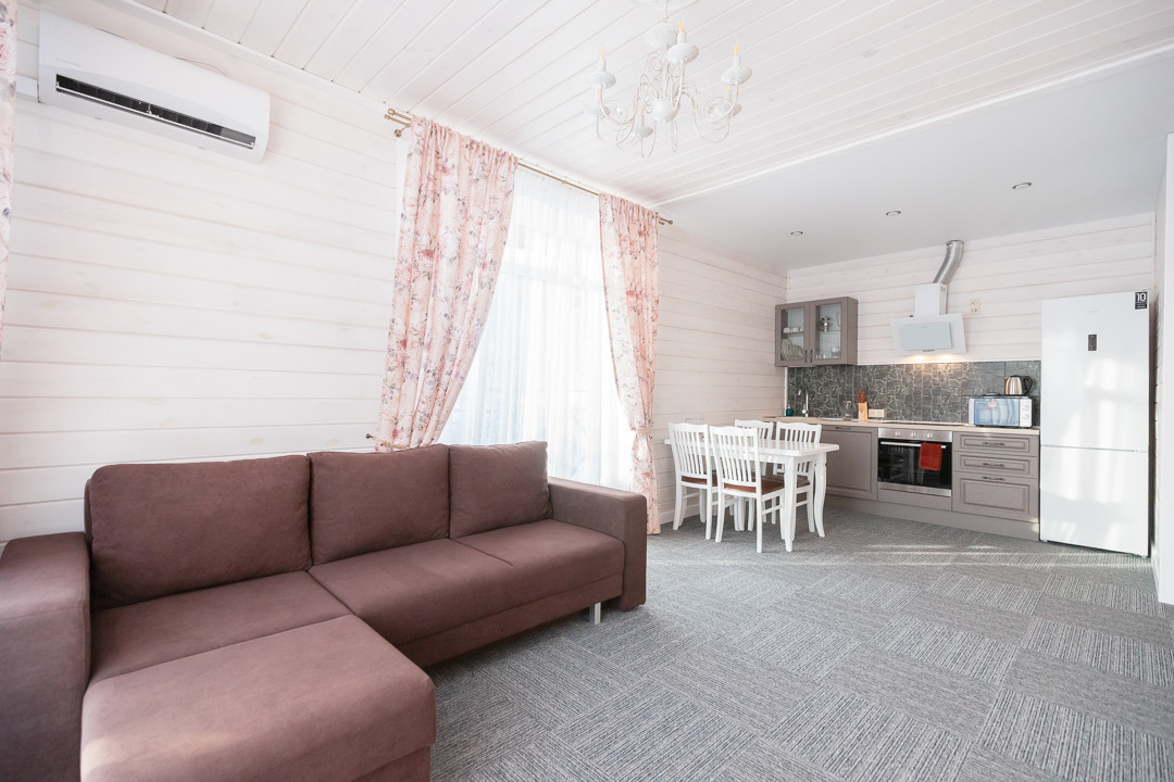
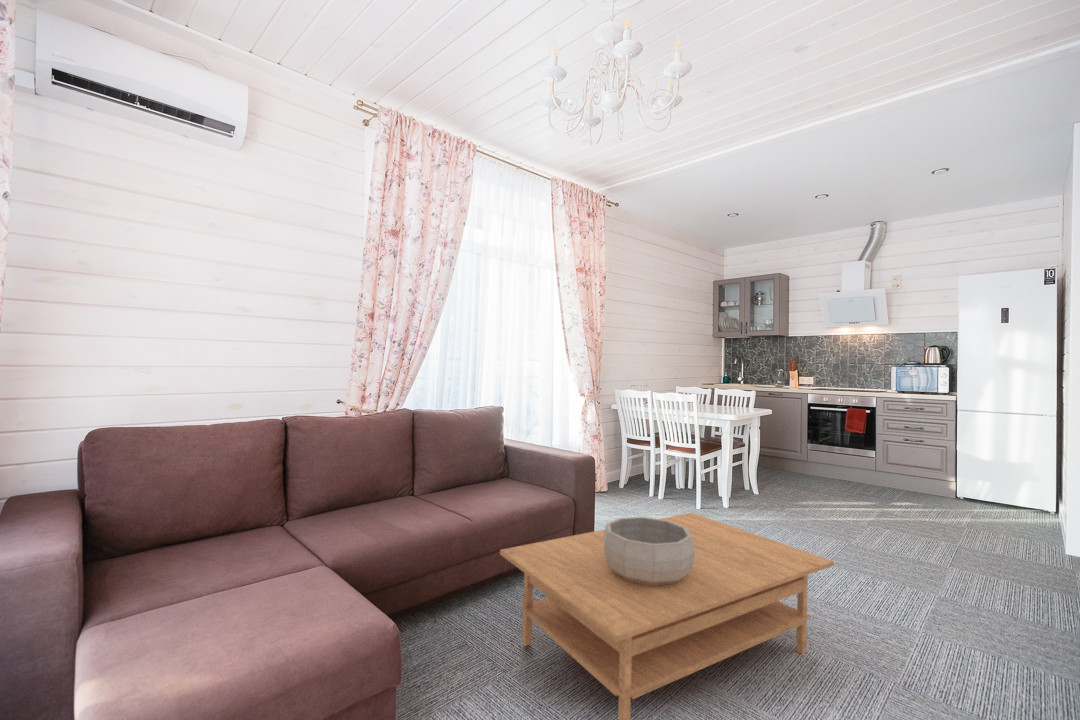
+ decorative bowl (647, 550)
+ coffee table (664, 601)
